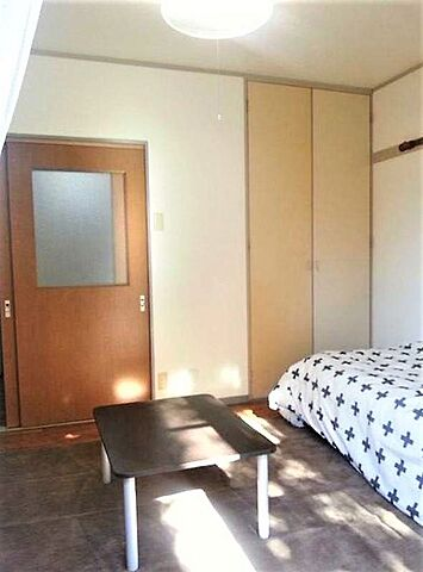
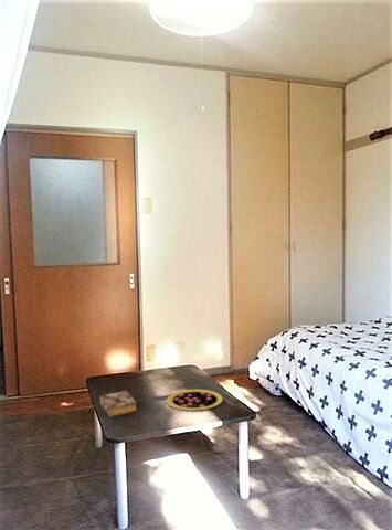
+ pizza (194, 399)
+ book (118, 402)
